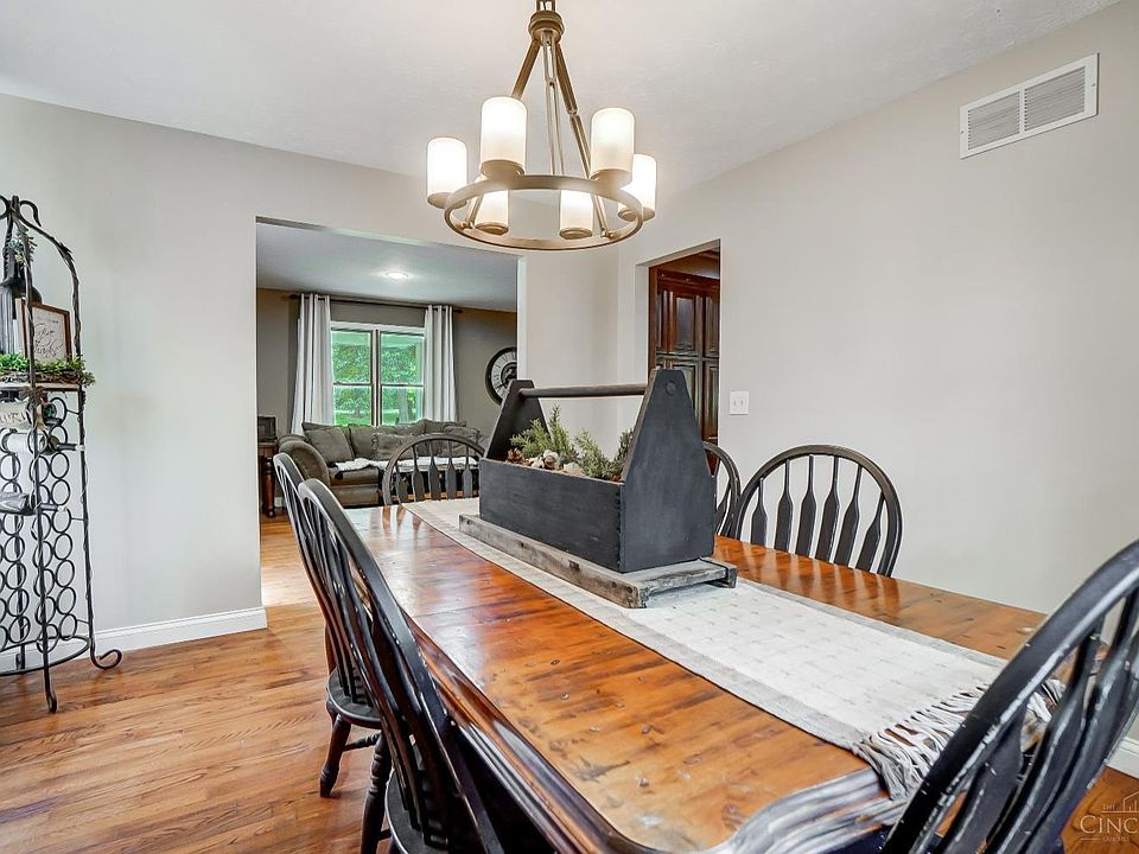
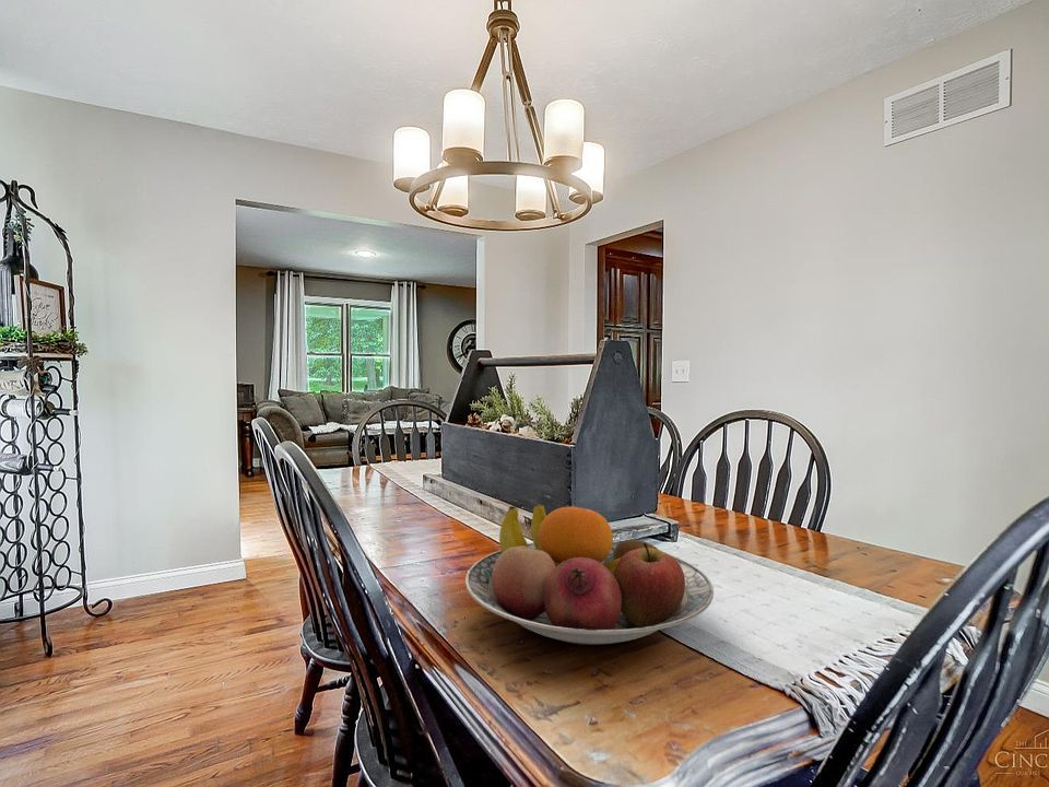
+ fruit bowl (586, 566)
